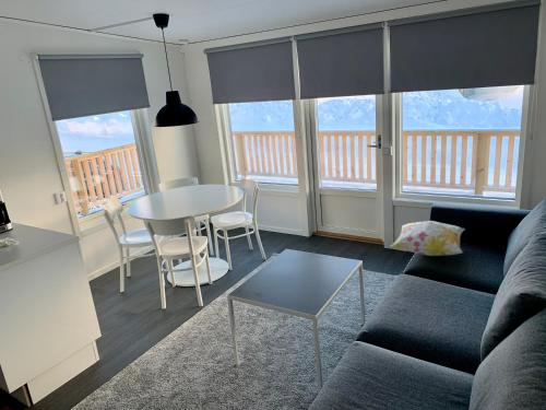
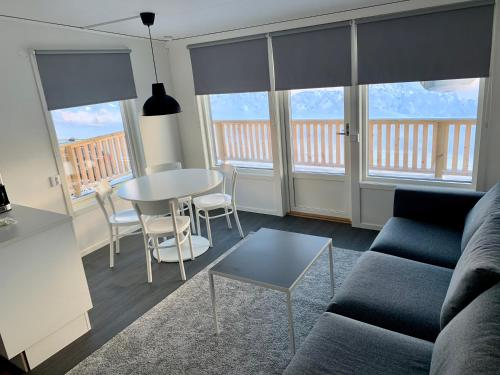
- decorative pillow (428, 237)
